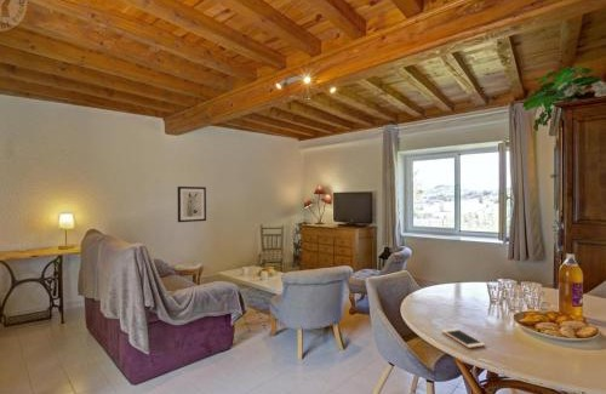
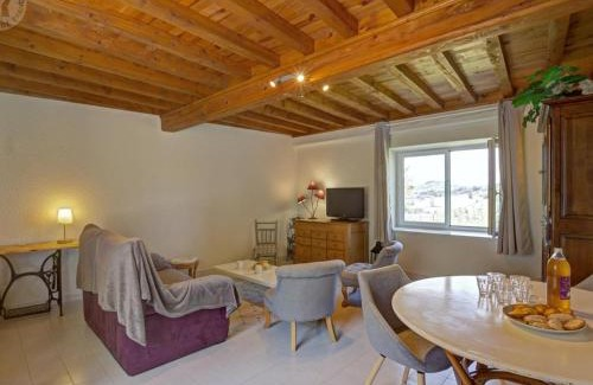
- cell phone (462, 337)
- wall art (191, 204)
